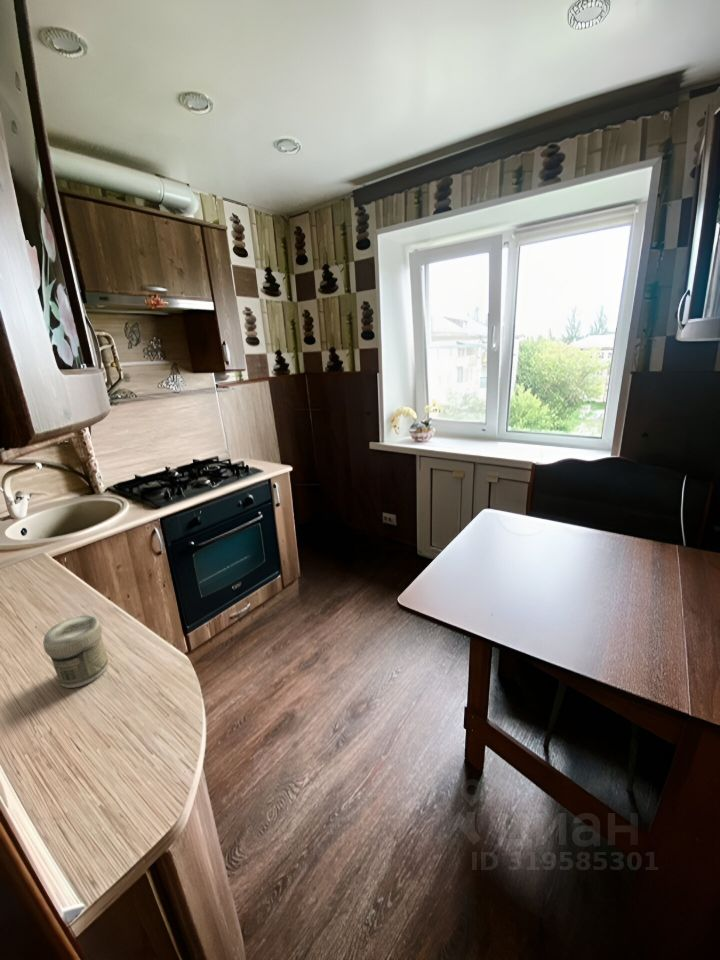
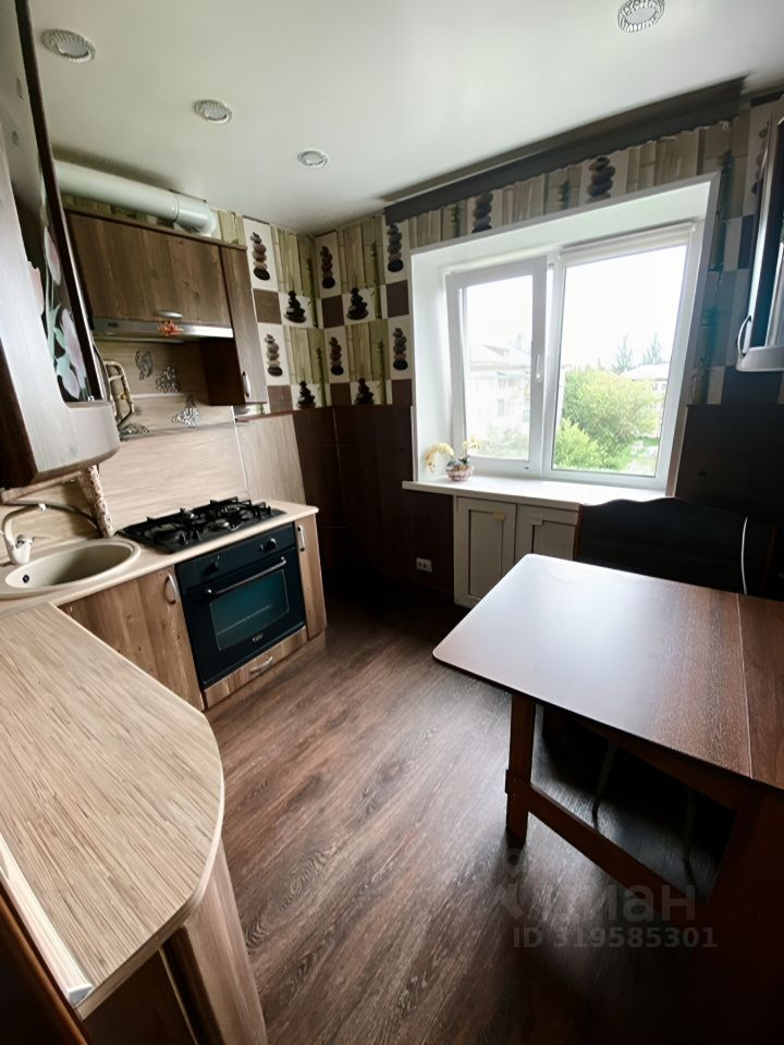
- jar (78, 650)
